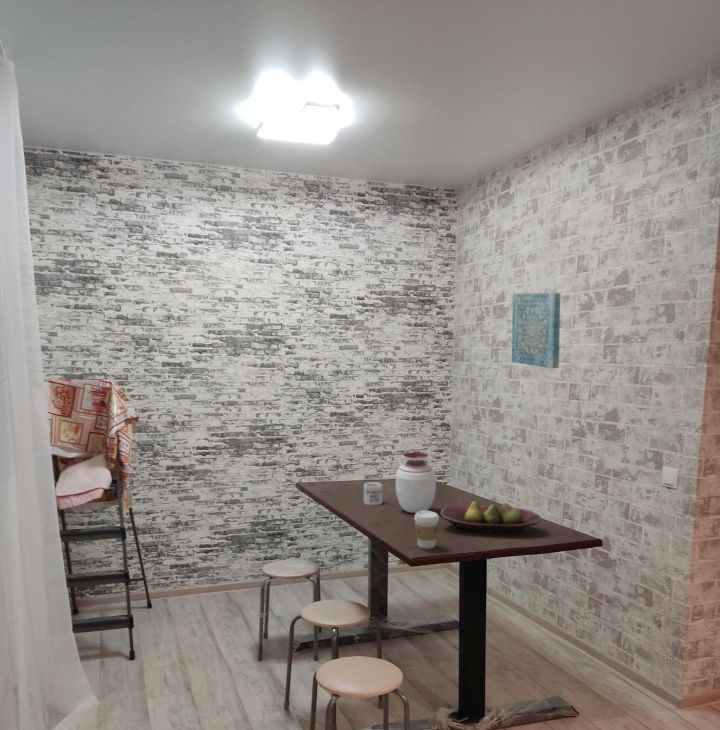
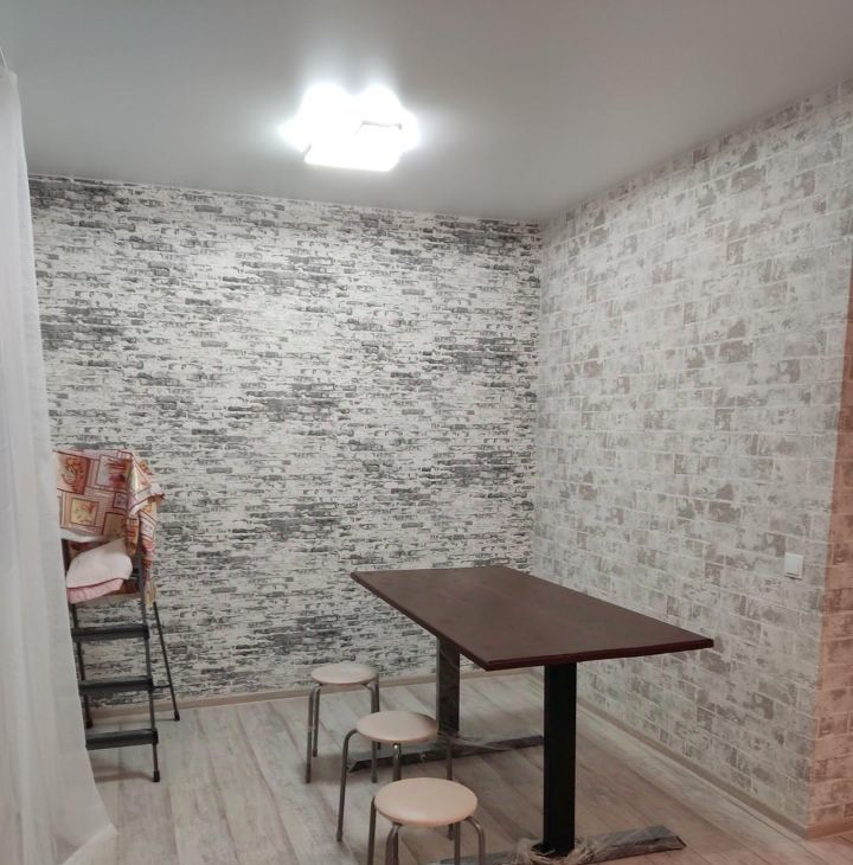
- vase (415, 483)
- wall art (534, 329)
- mug (372, 492)
- fruit bowl (489, 515)
- coffee cup (426, 529)
